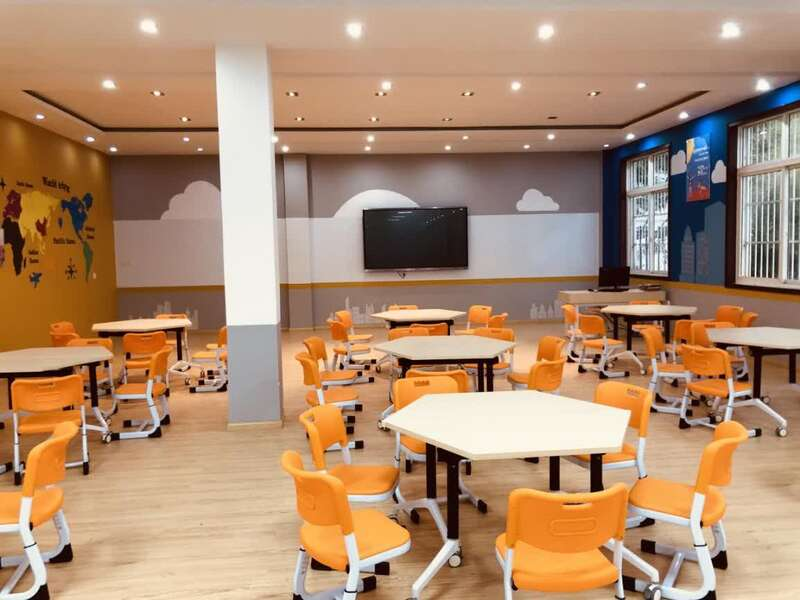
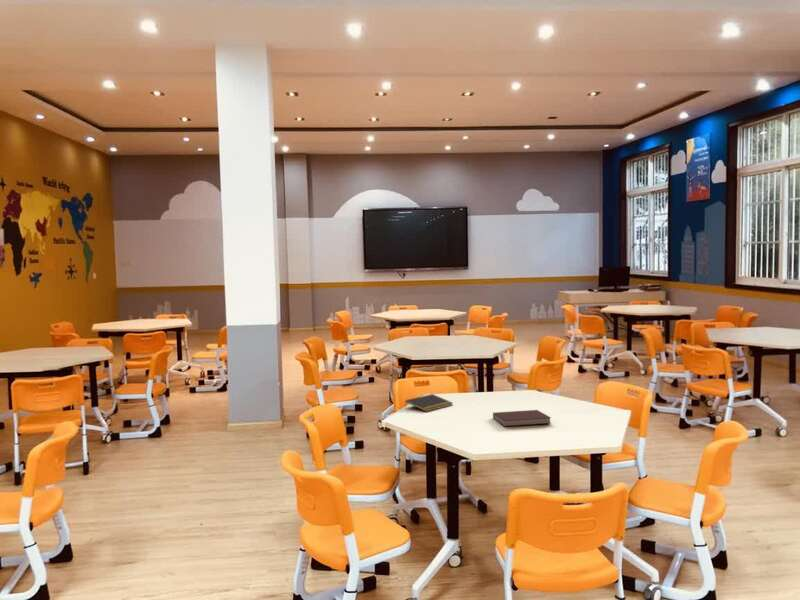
+ notebook (521, 417)
+ notepad (429, 402)
